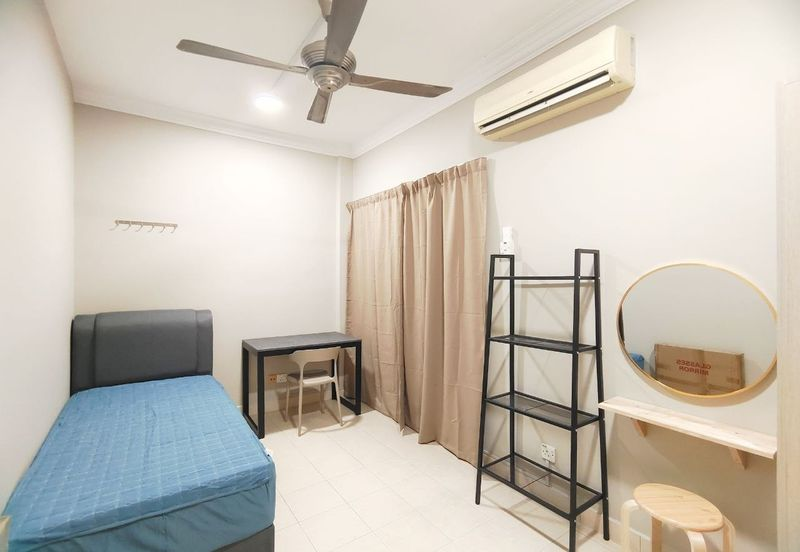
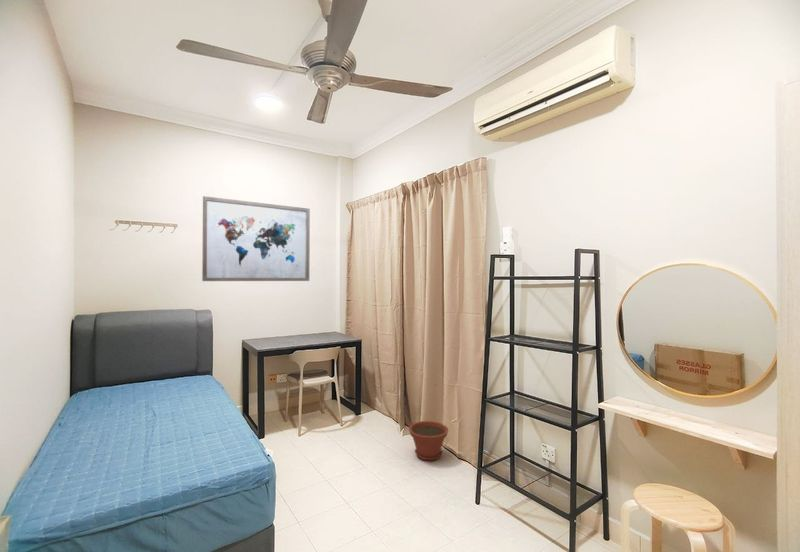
+ wall art (260, 242)
+ plant pot (428, 441)
